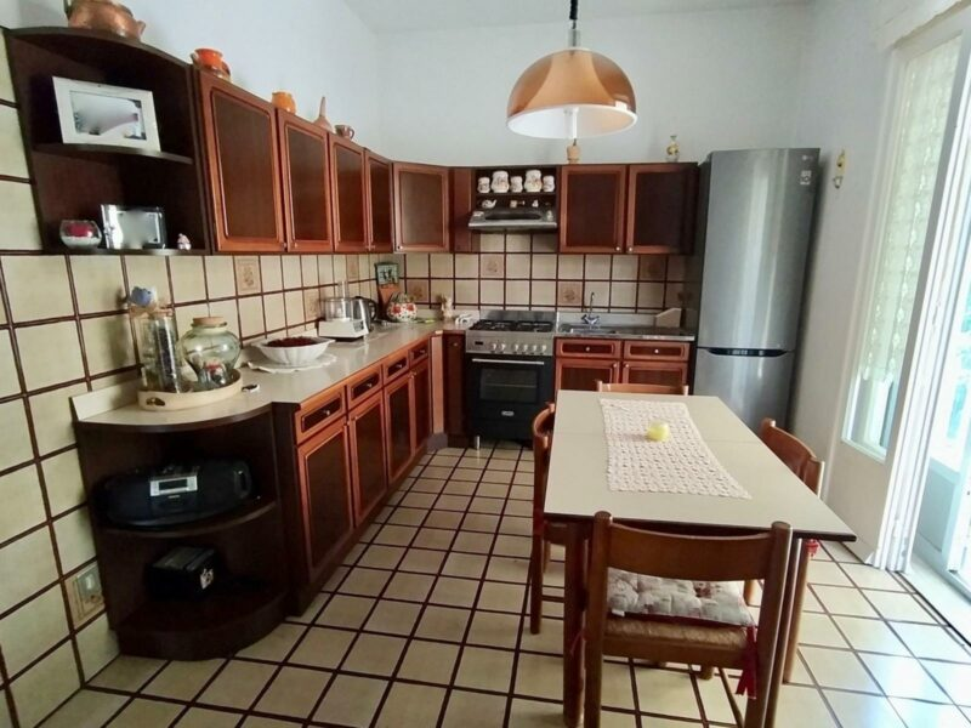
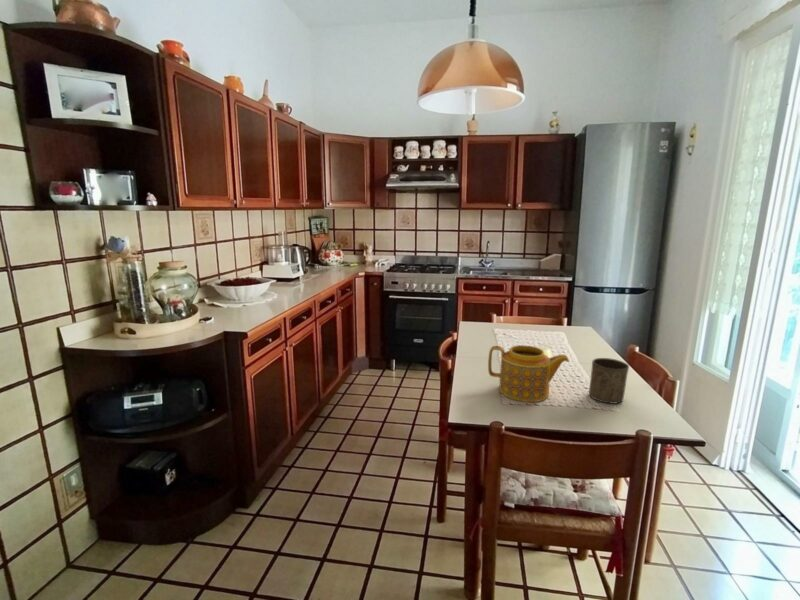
+ teapot (526, 371)
+ cup (608, 380)
